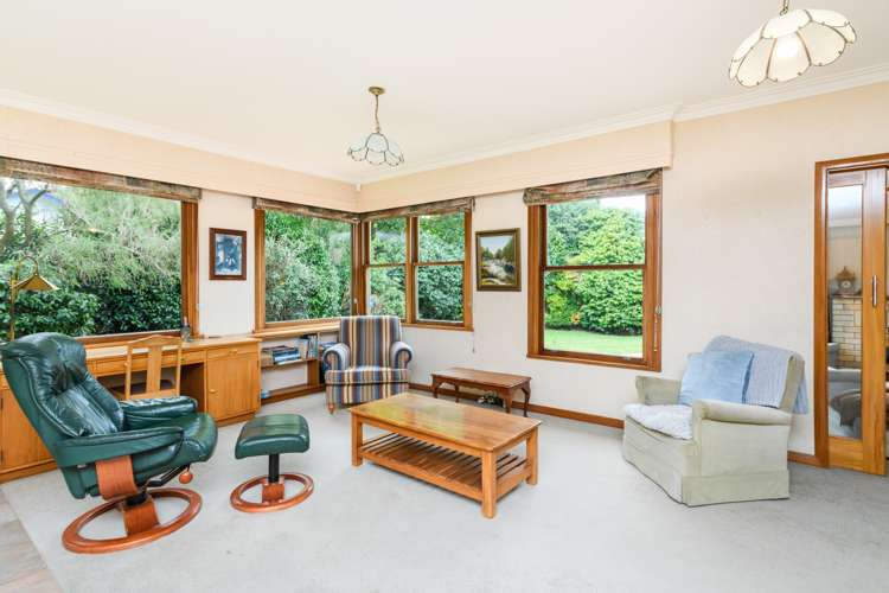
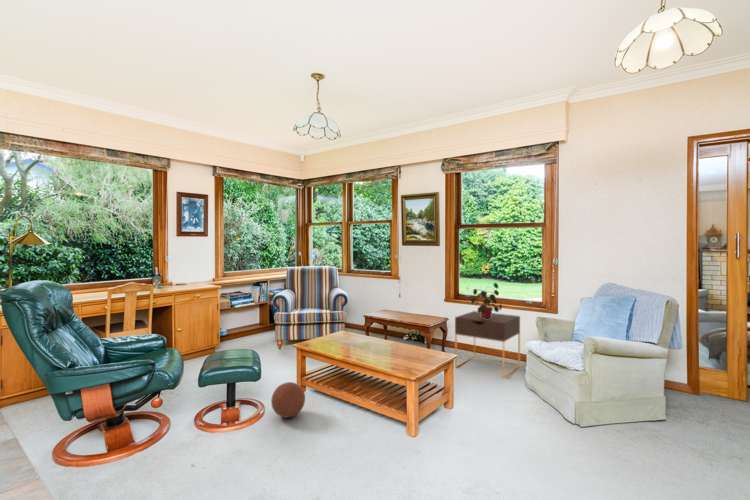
+ ball (288, 399)
+ potted plant (488, 299)
+ nightstand (487, 339)
